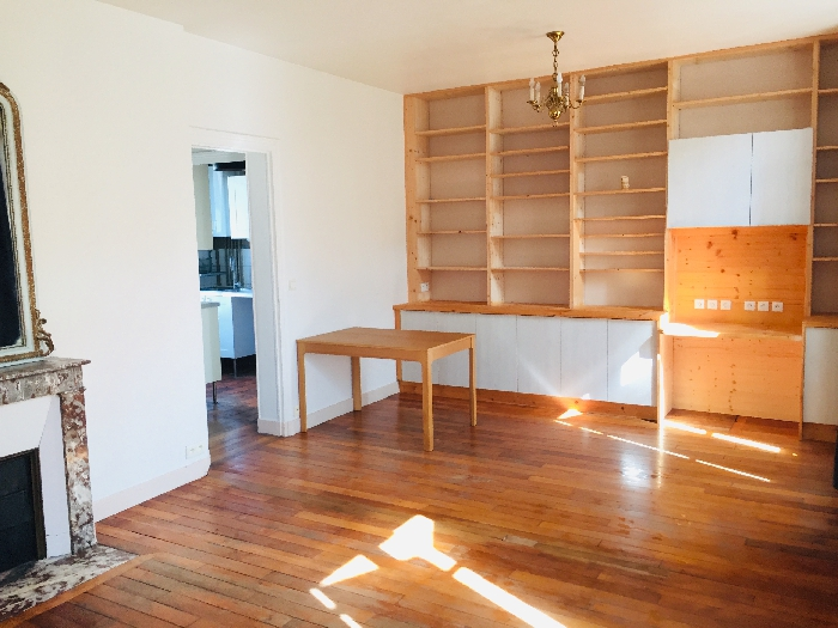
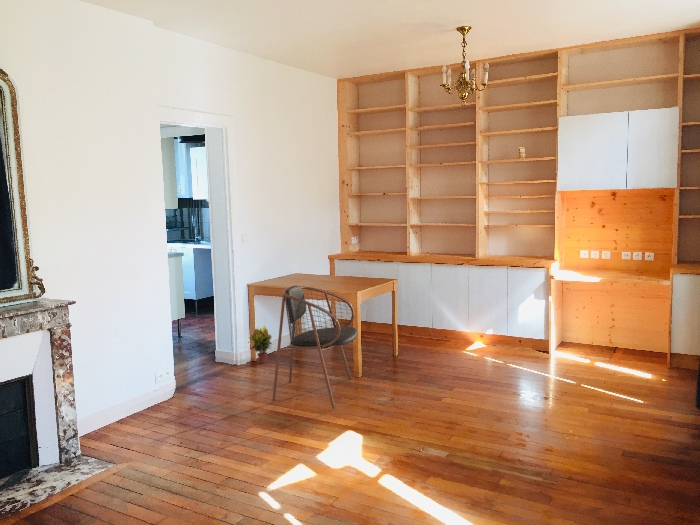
+ dining chair (318, 340)
+ potted plant (262, 344)
